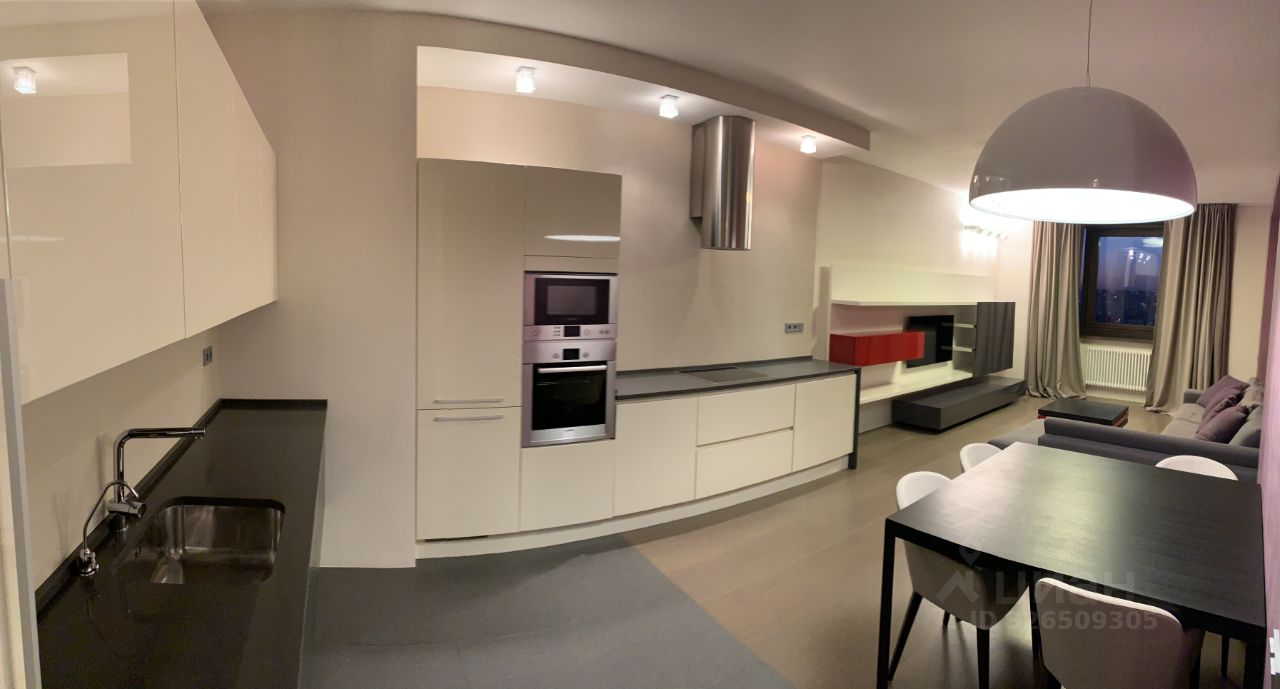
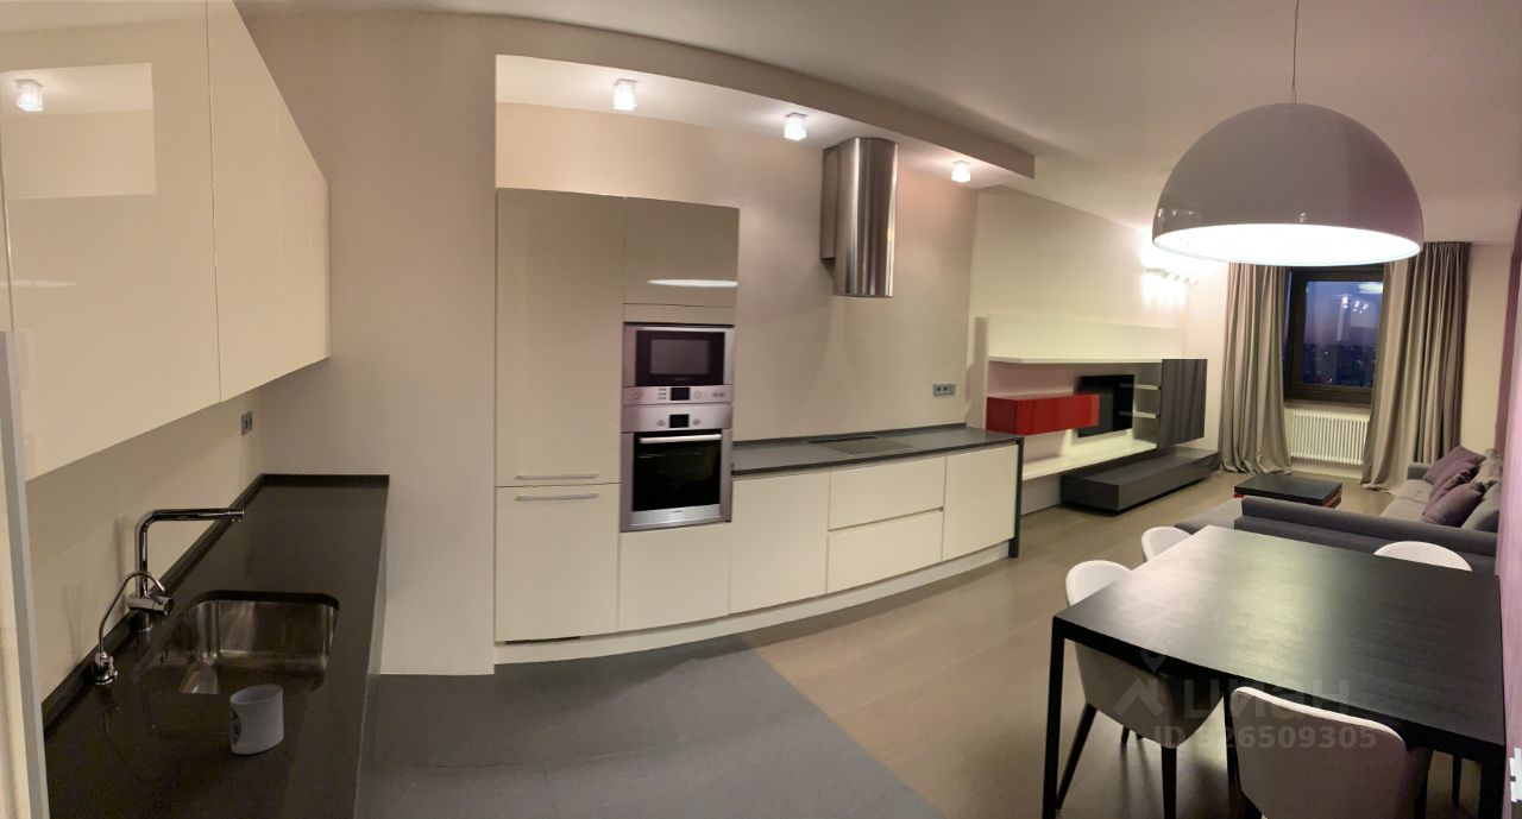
+ cup (254, 714)
